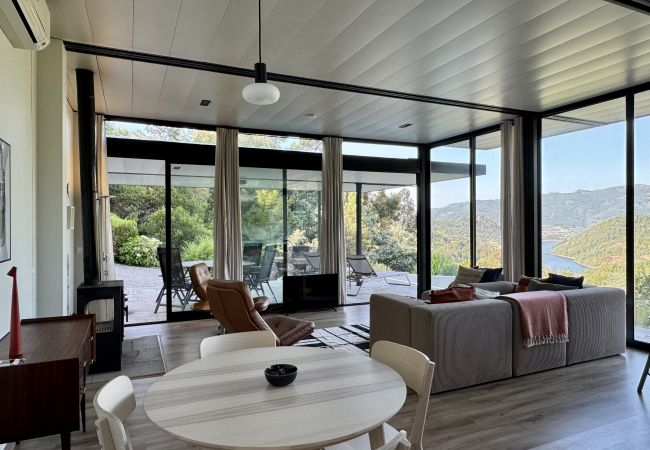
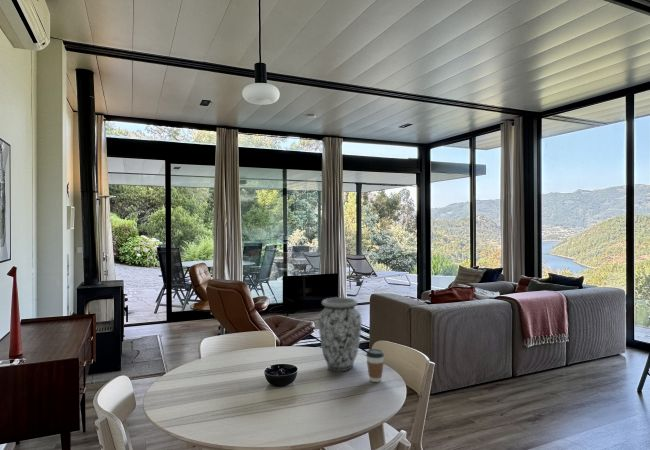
+ vase (340, 333)
+ coffee cup (375, 365)
